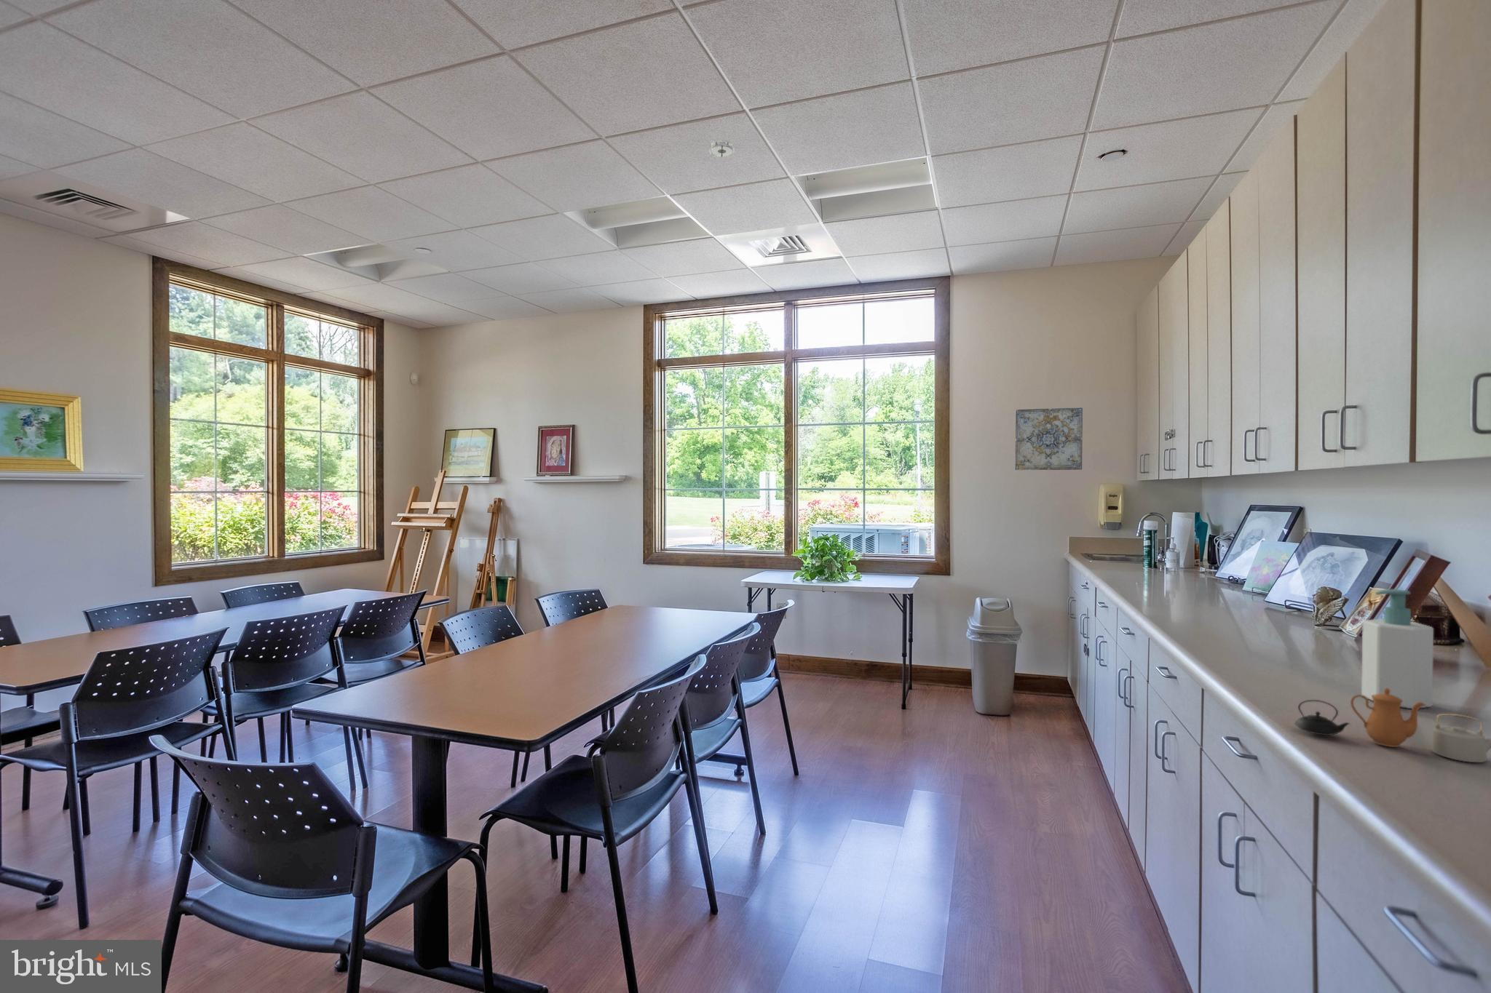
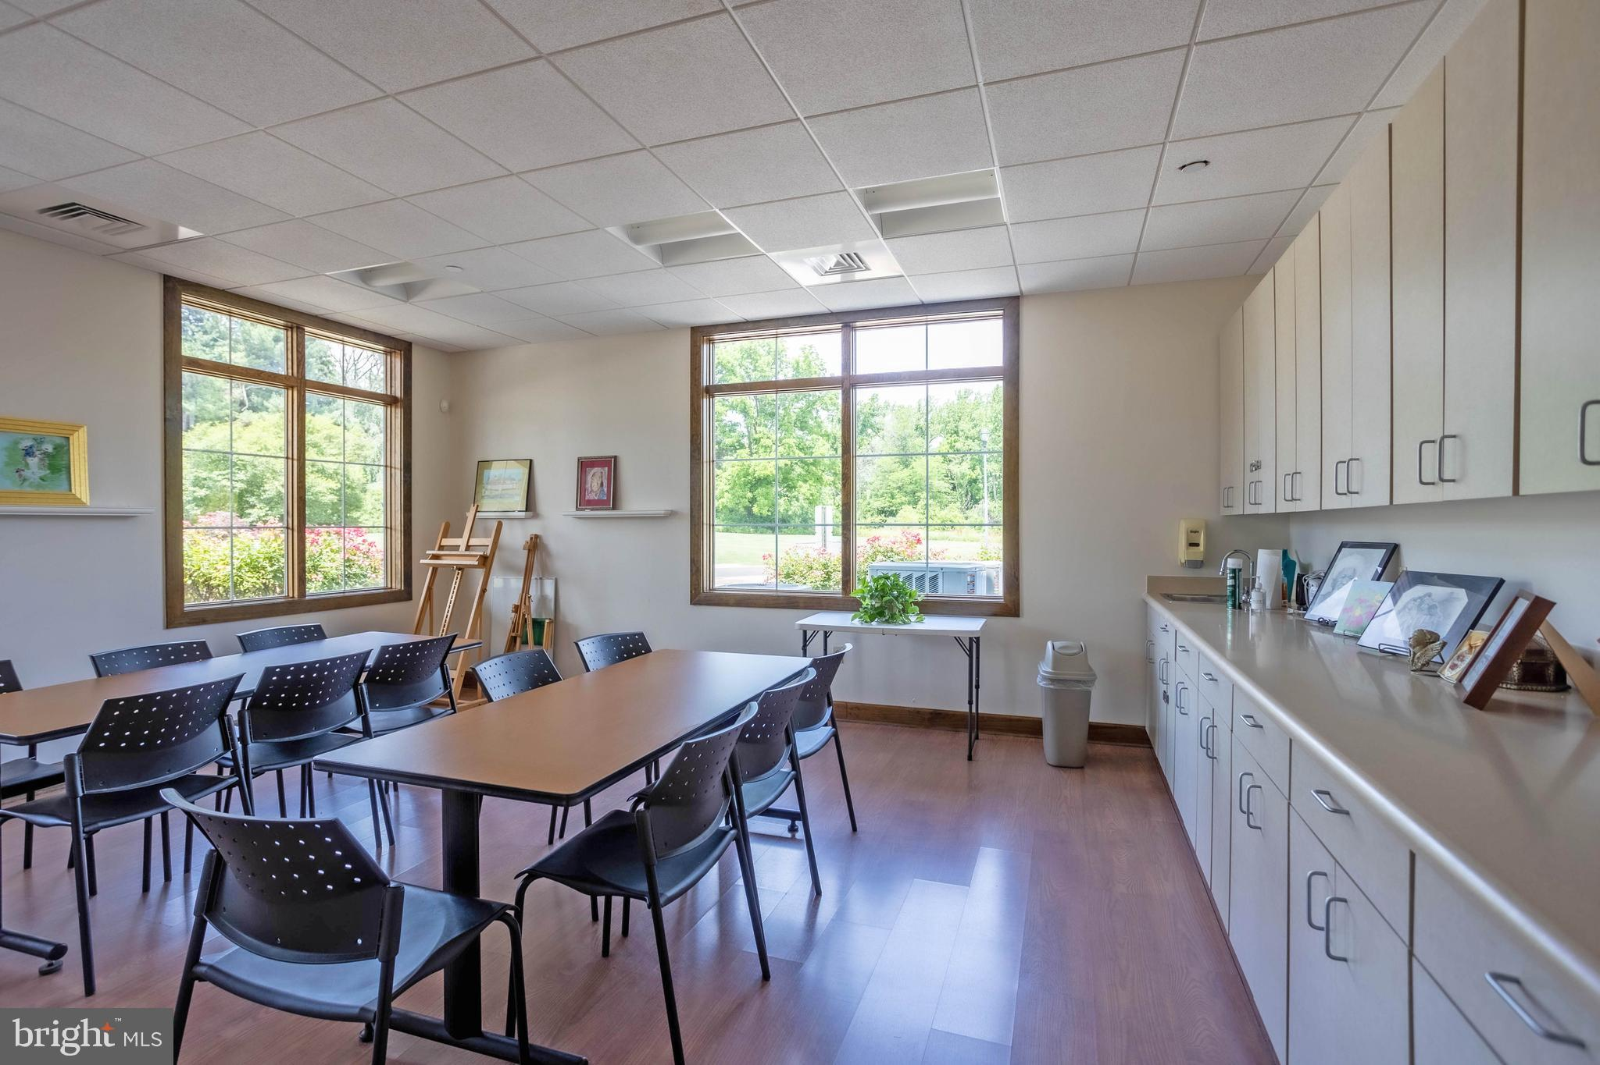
- teapot (1391, 717)
- soap bottle (1397, 645)
- smoke detector (721, 149)
- wall art (1048, 439)
